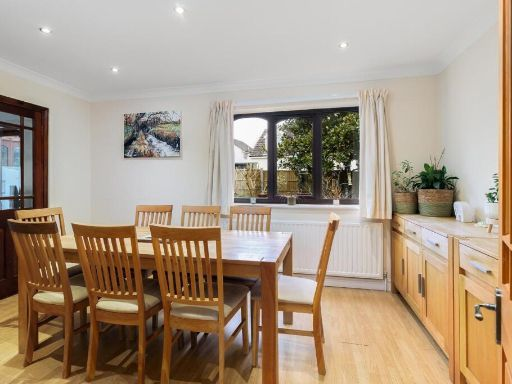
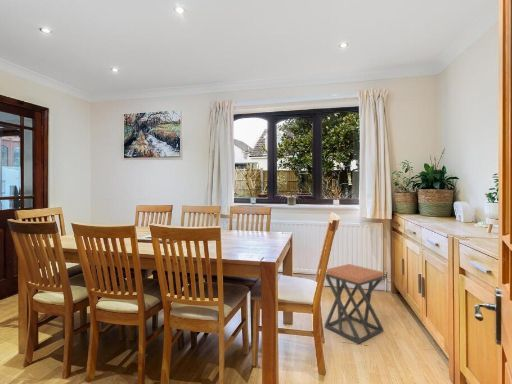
+ stool (353, 299)
